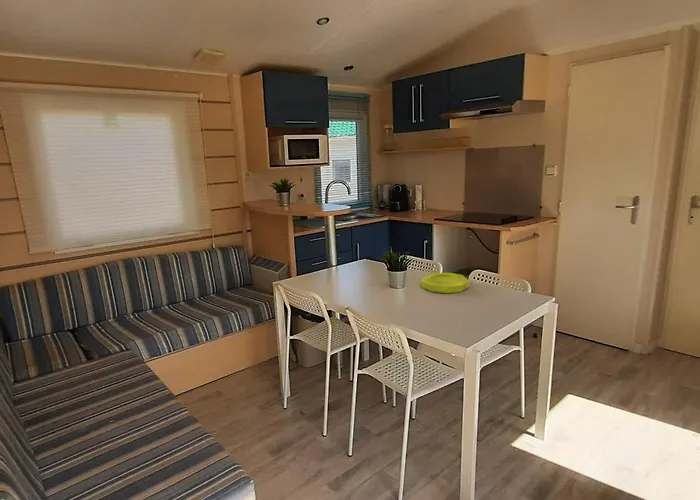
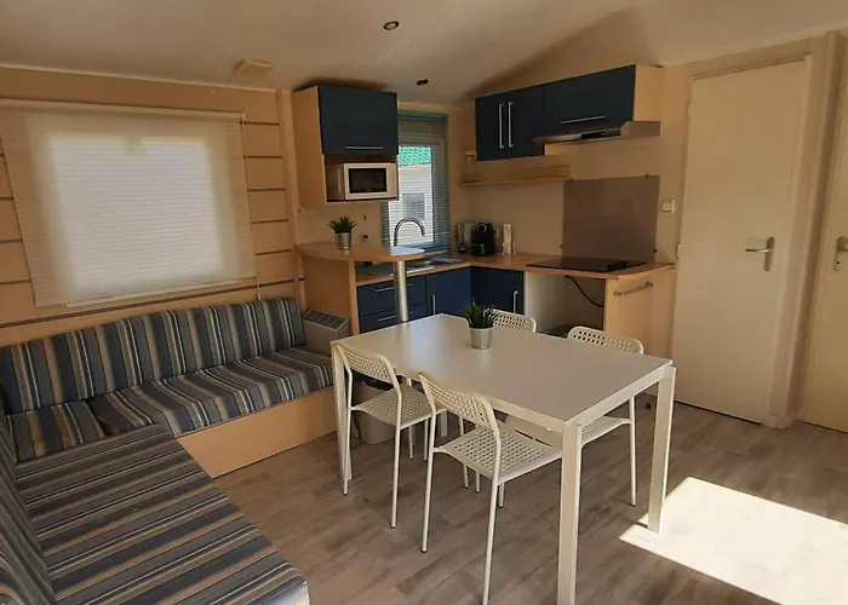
- bowl (444, 282)
